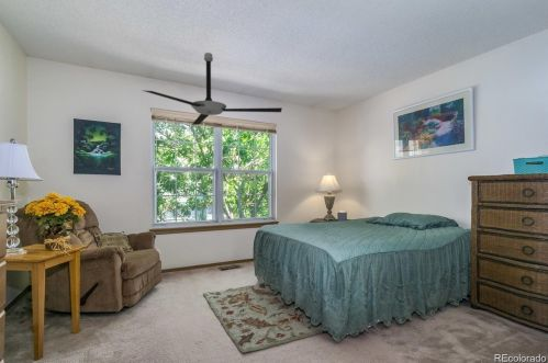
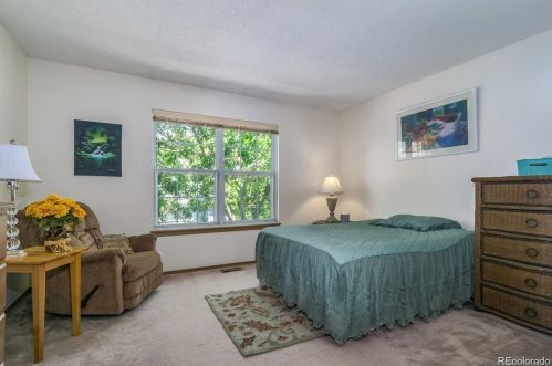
- ceiling fan (210, 86)
